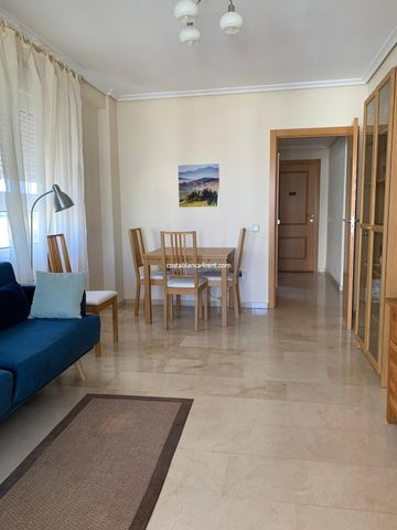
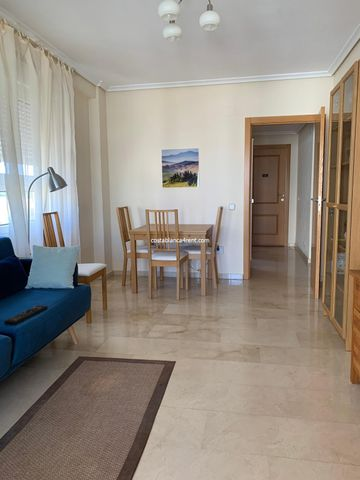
+ remote control (27, 313)
